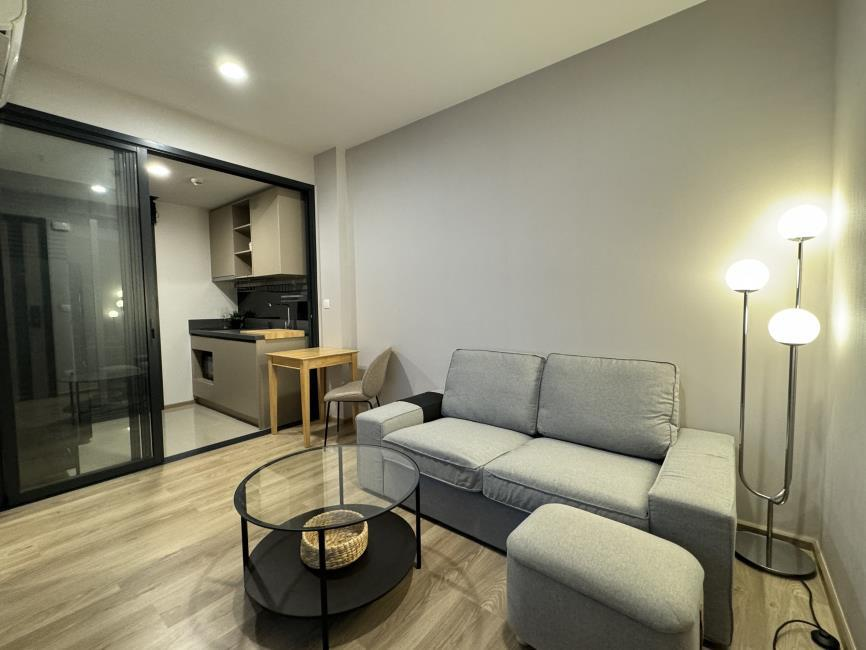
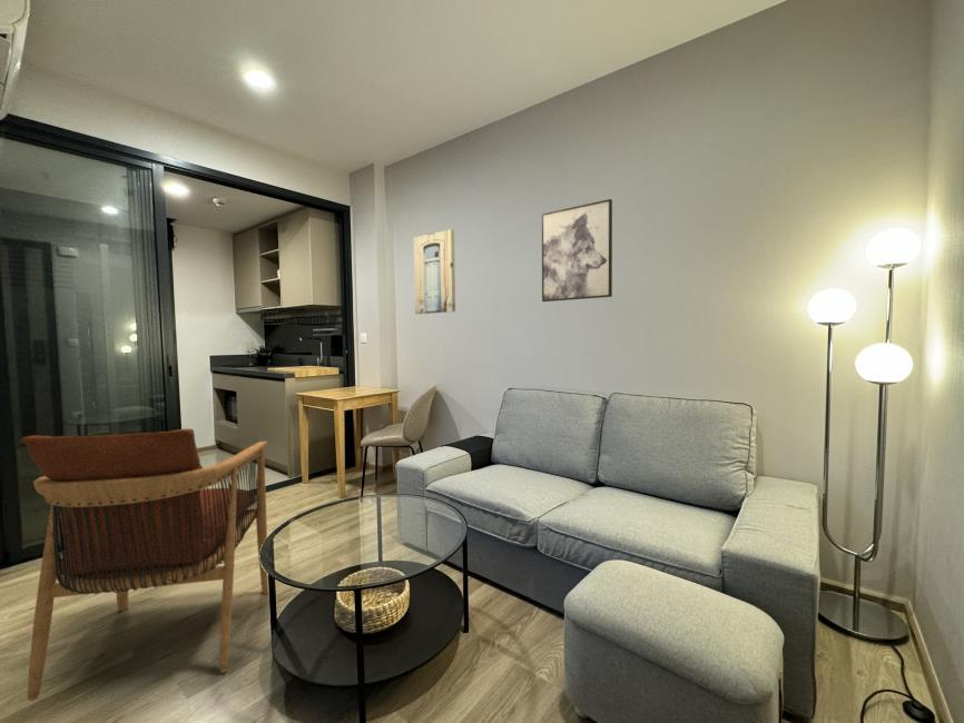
+ wall art (574, 252)
+ armchair (159, 531)
+ wall art (433, 274)
